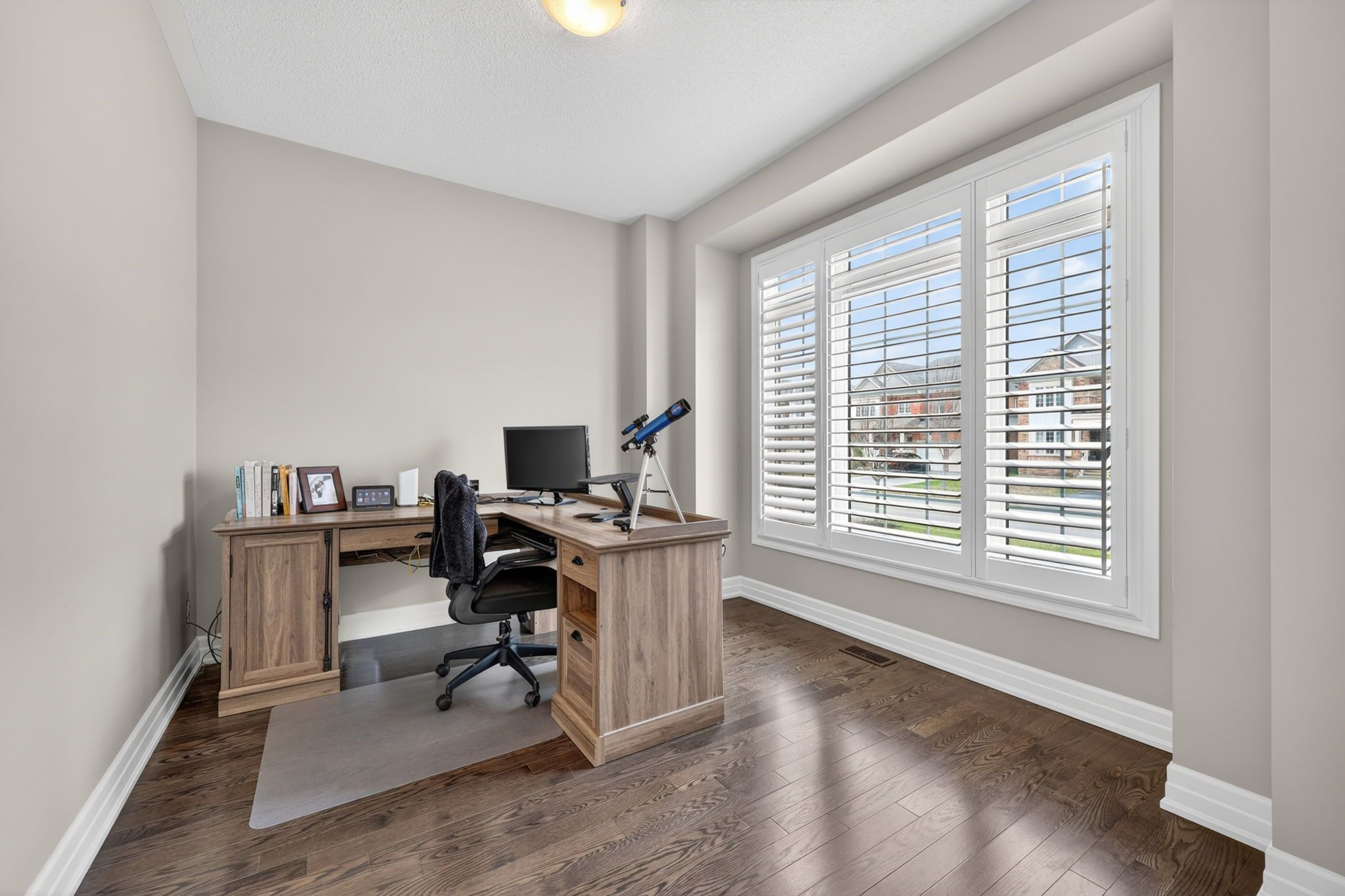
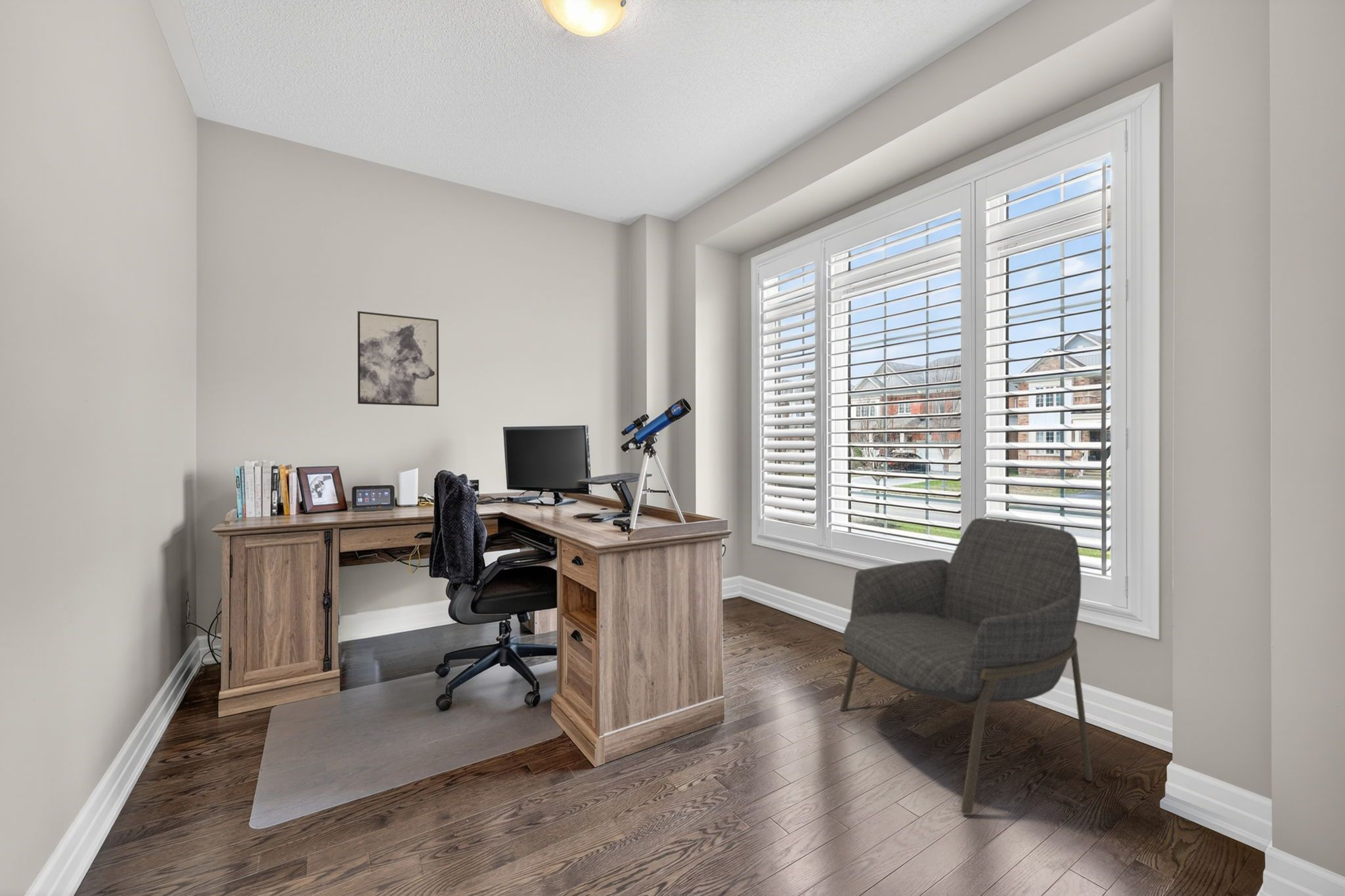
+ armchair (953, 635)
+ wall art (399, 360)
